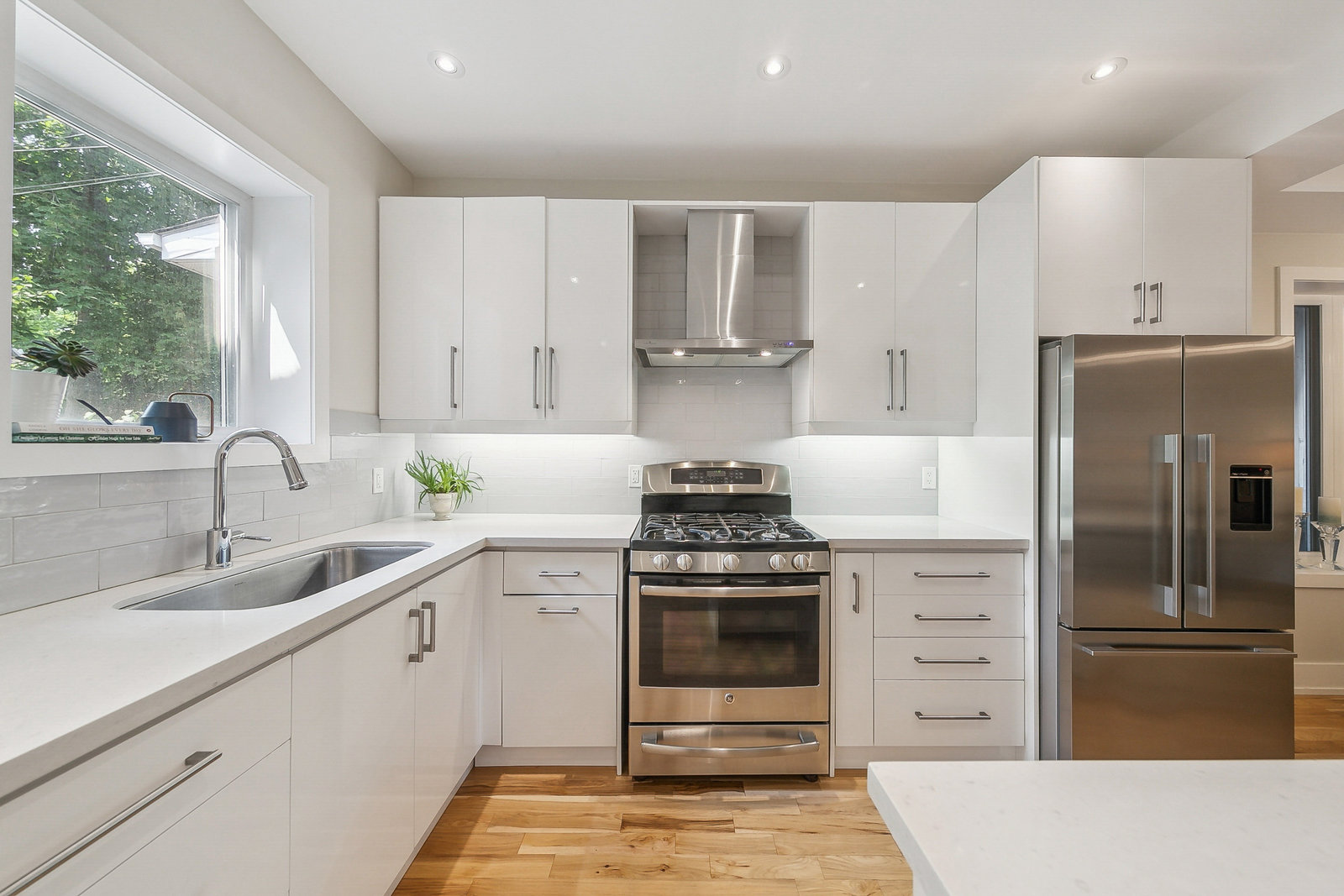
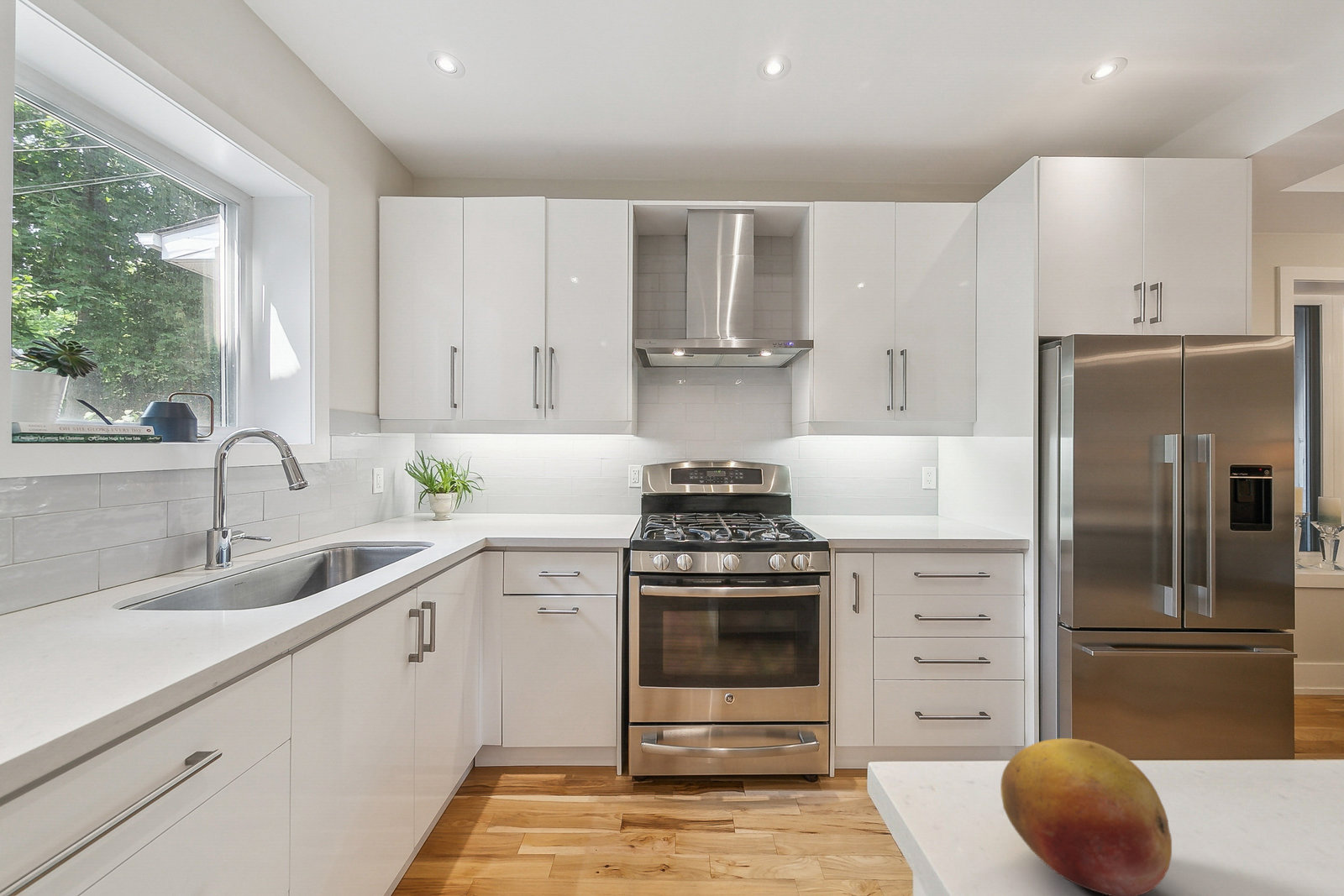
+ fruit (1083, 804)
